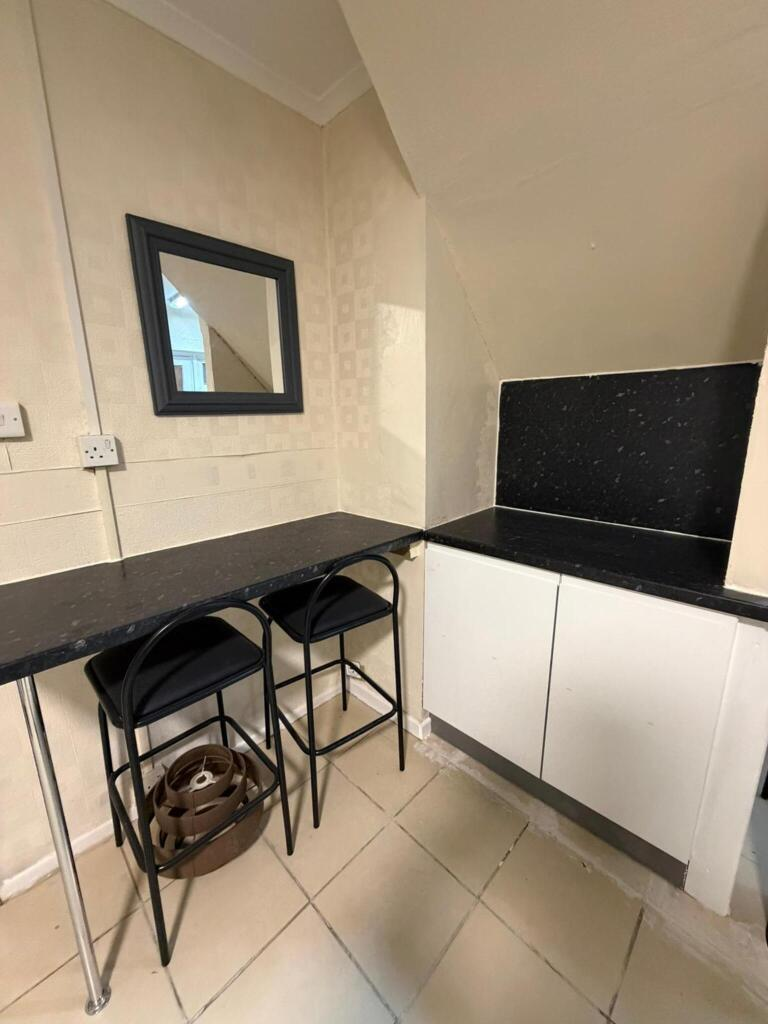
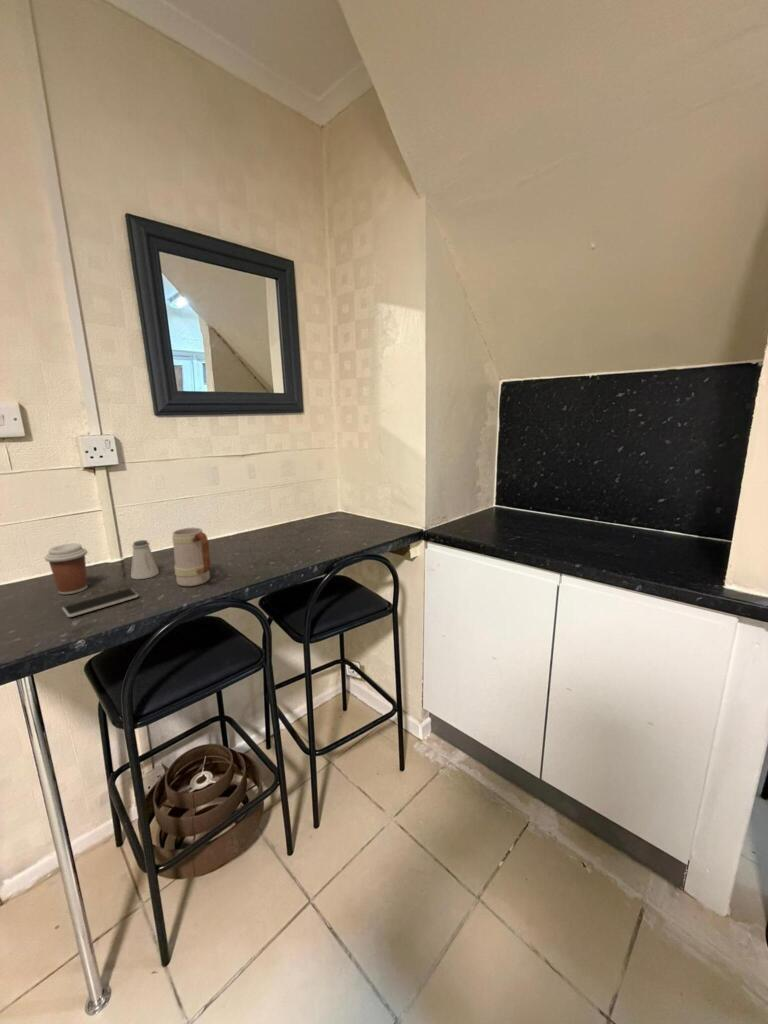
+ smartphone (101, 601)
+ coffee cup (69, 568)
+ saltshaker (142, 558)
+ mug (194, 556)
